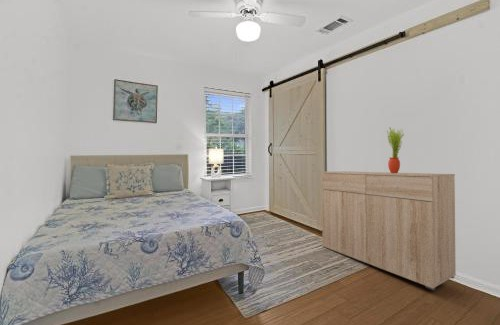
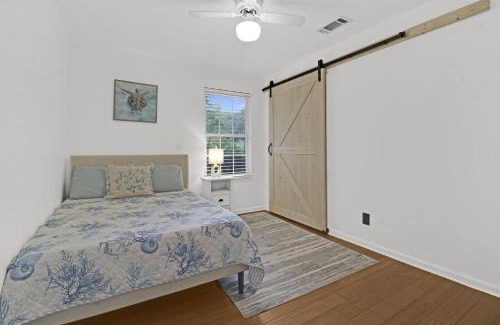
- dresser (378, 216)
- potted plant (395, 149)
